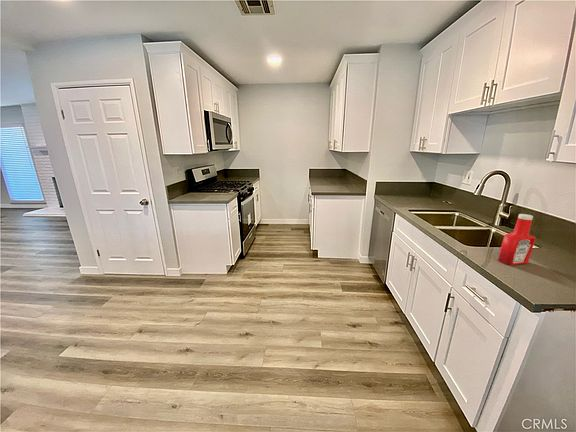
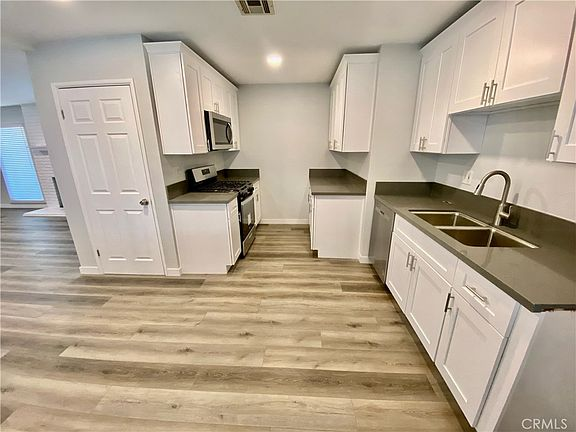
- soap bottle (519, 239)
